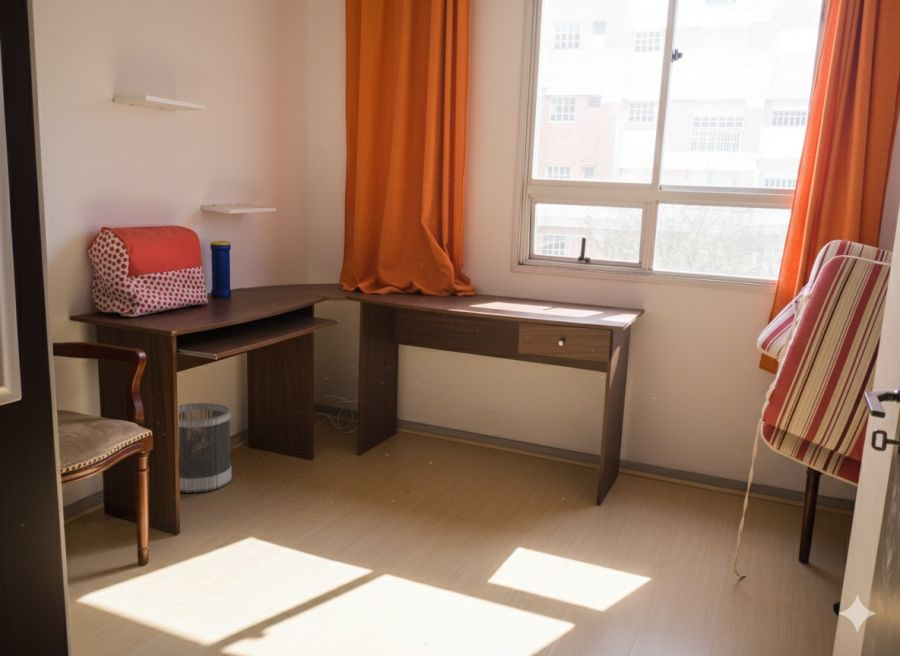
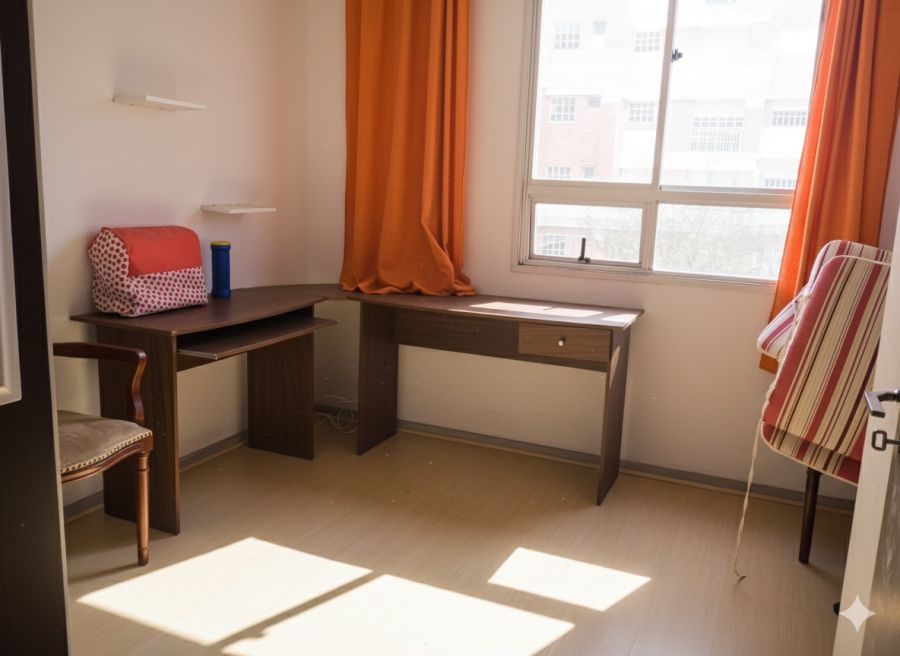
- wastebasket (198, 446)
